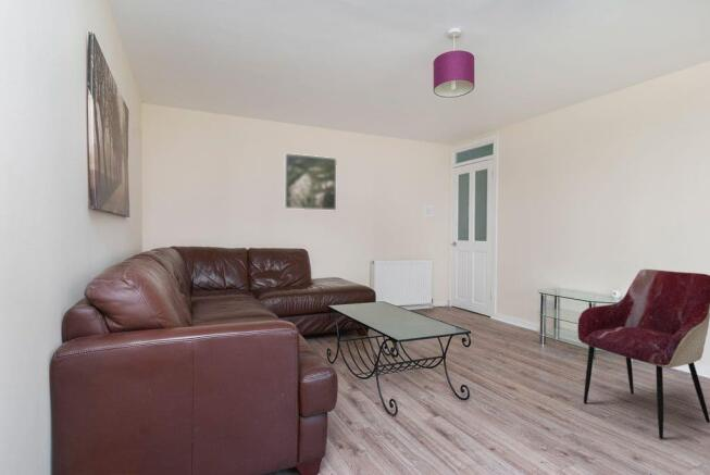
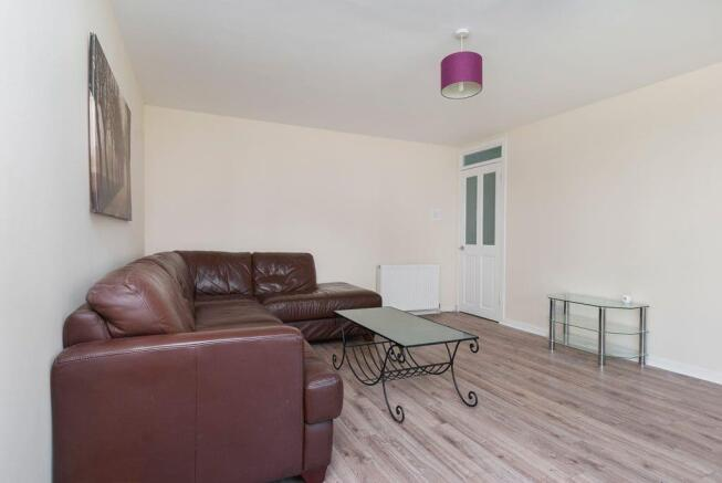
- armchair (646, 342)
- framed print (311, 183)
